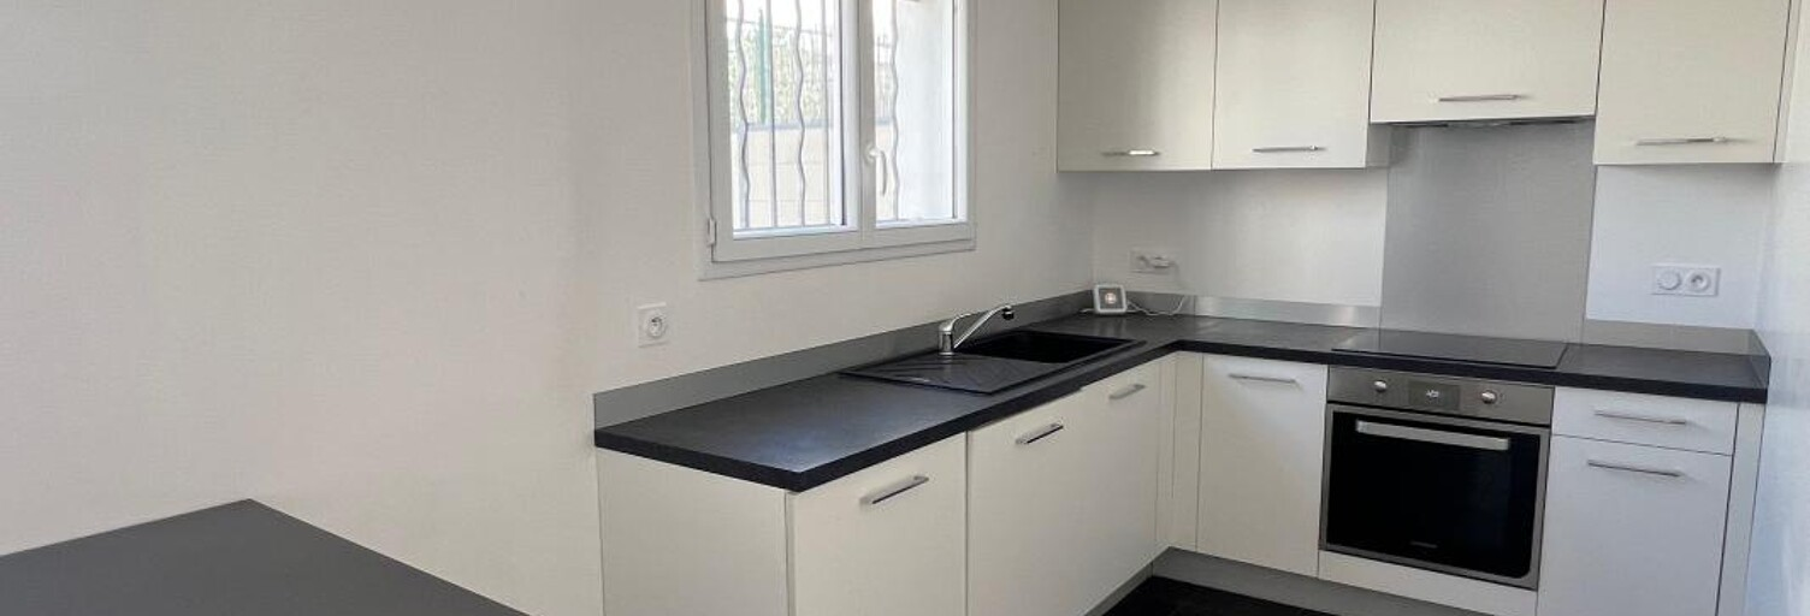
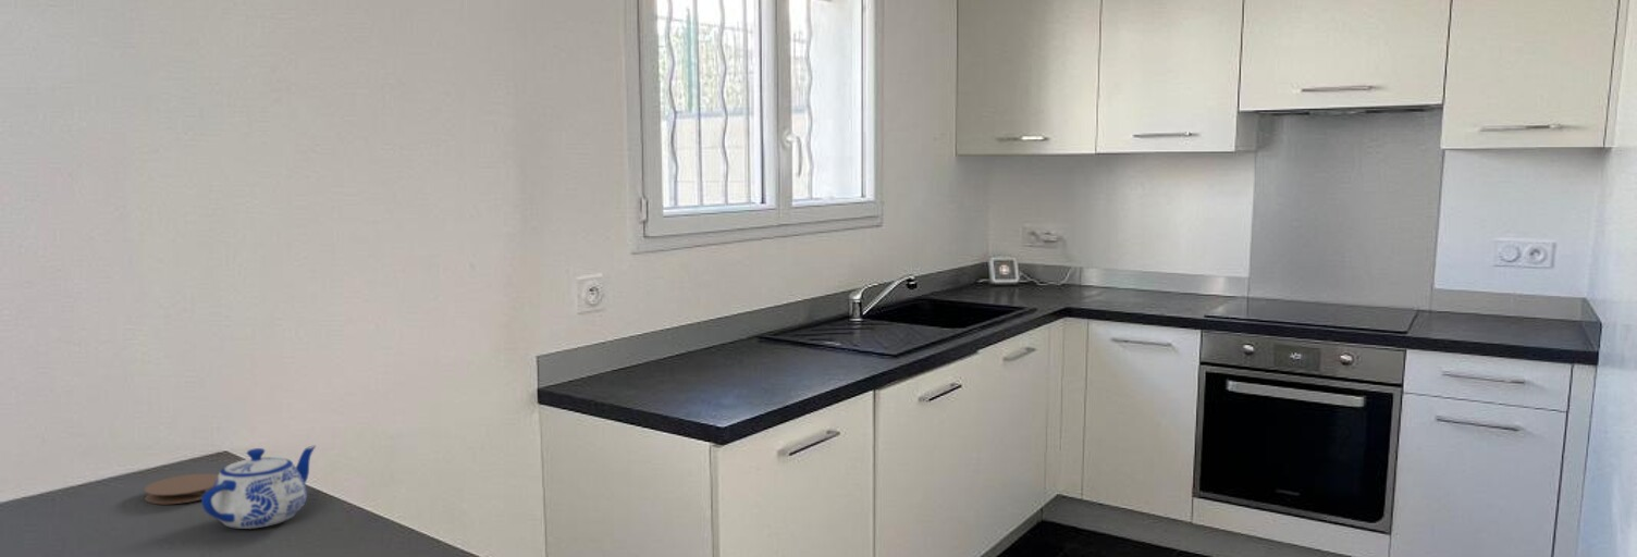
+ coaster (185, 487)
+ teapot (263, 482)
